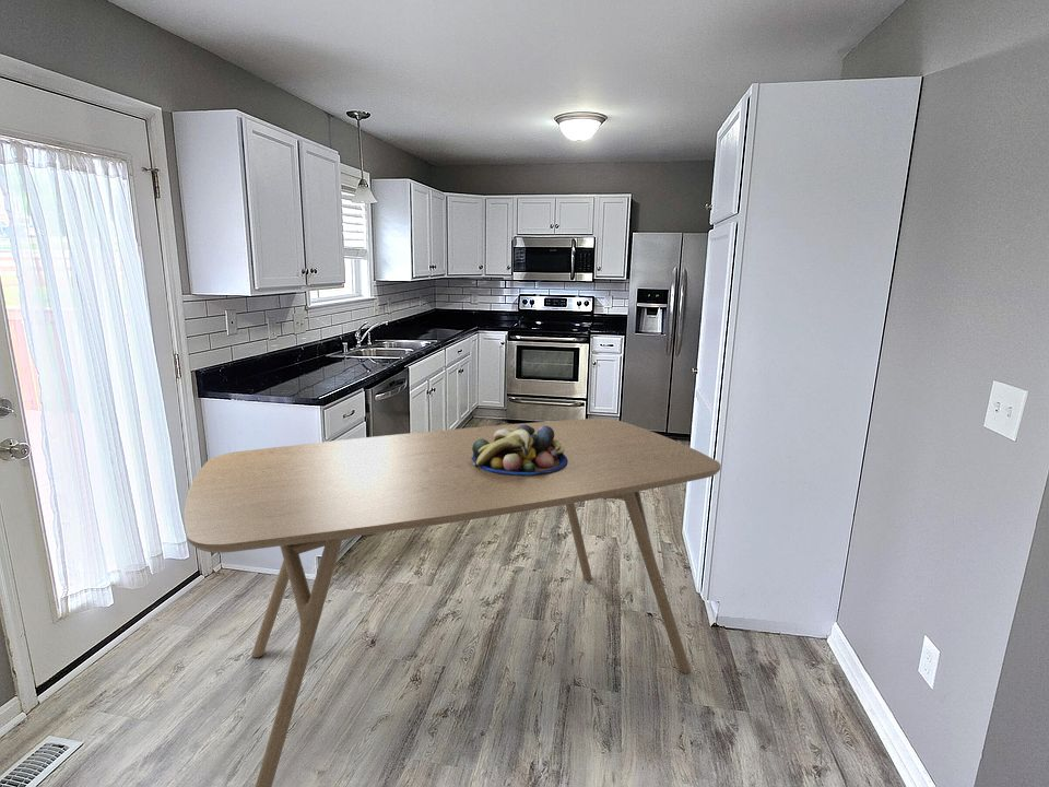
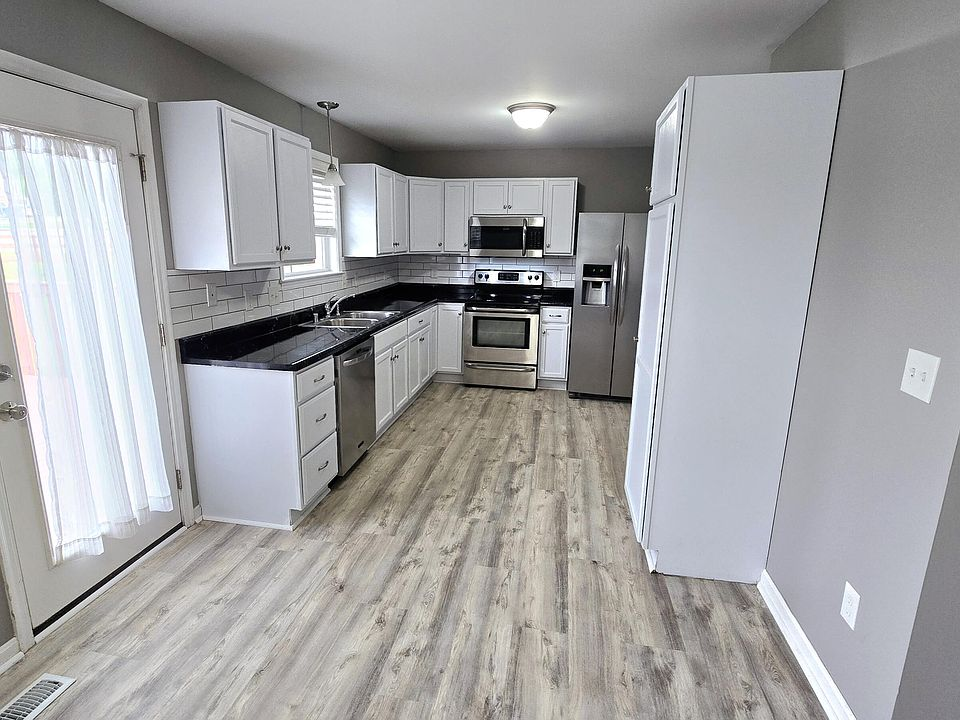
- fruit bowl (520, 443)
- dining table (462, 520)
